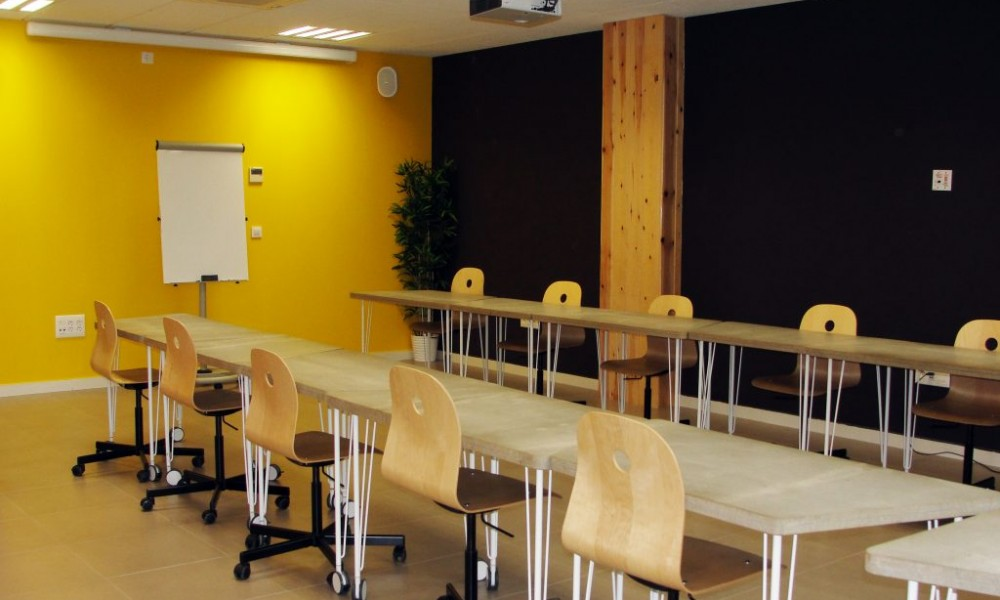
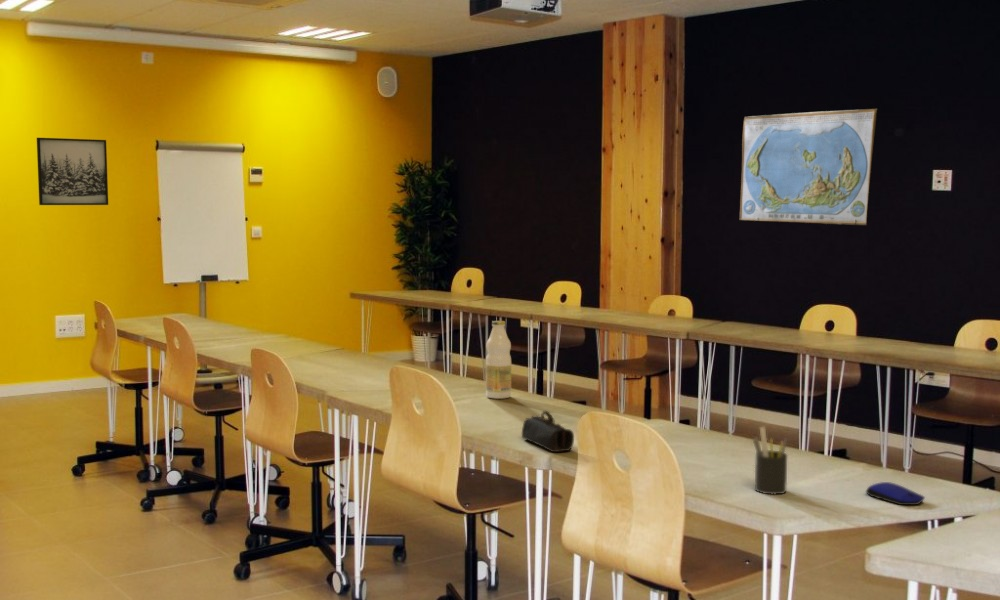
+ wall art (73, 172)
+ pen holder (770, 460)
+ pencil case (547, 427)
+ world map (803, 168)
+ computer mouse (895, 492)
+ bottle (498, 359)
